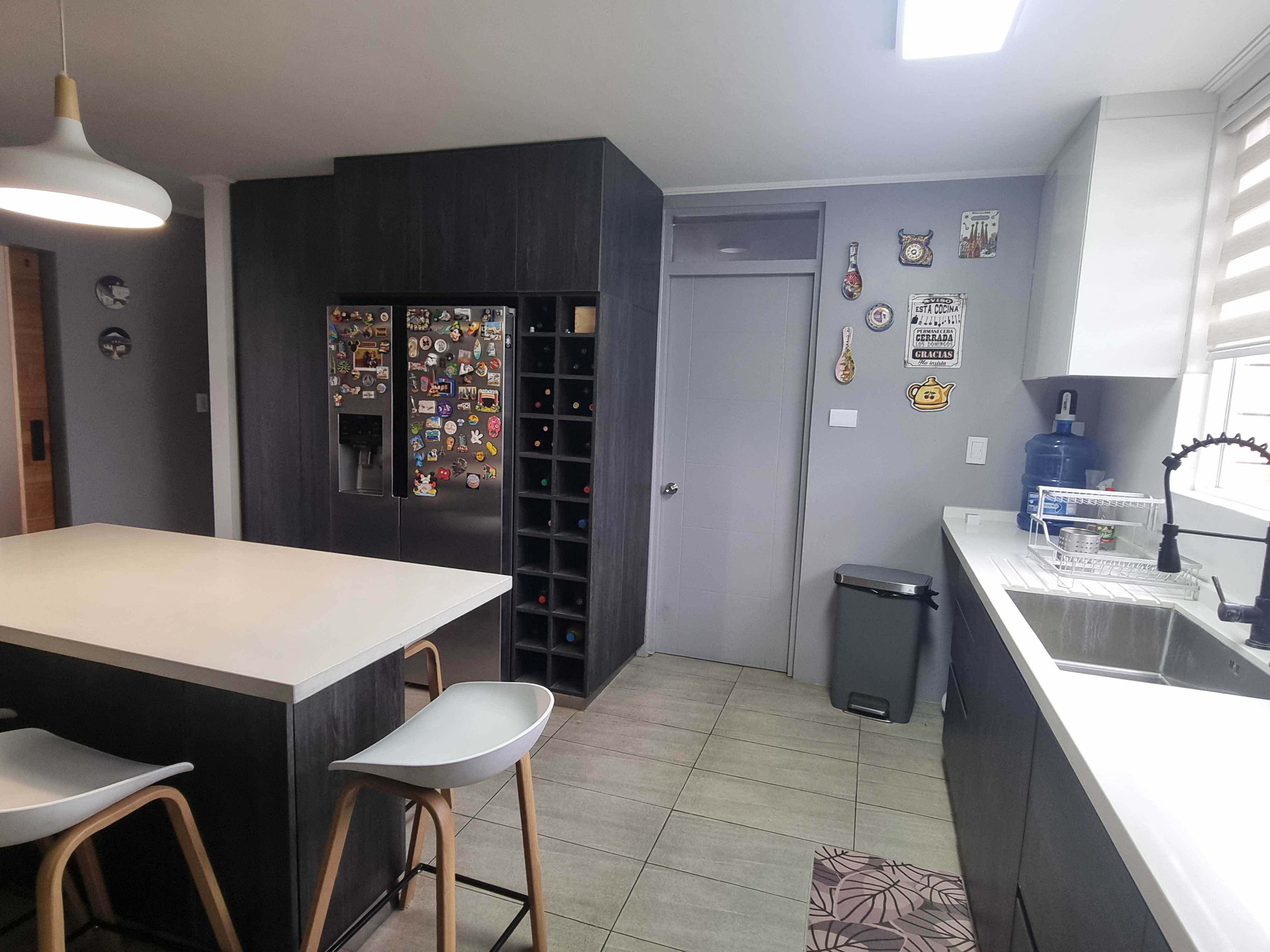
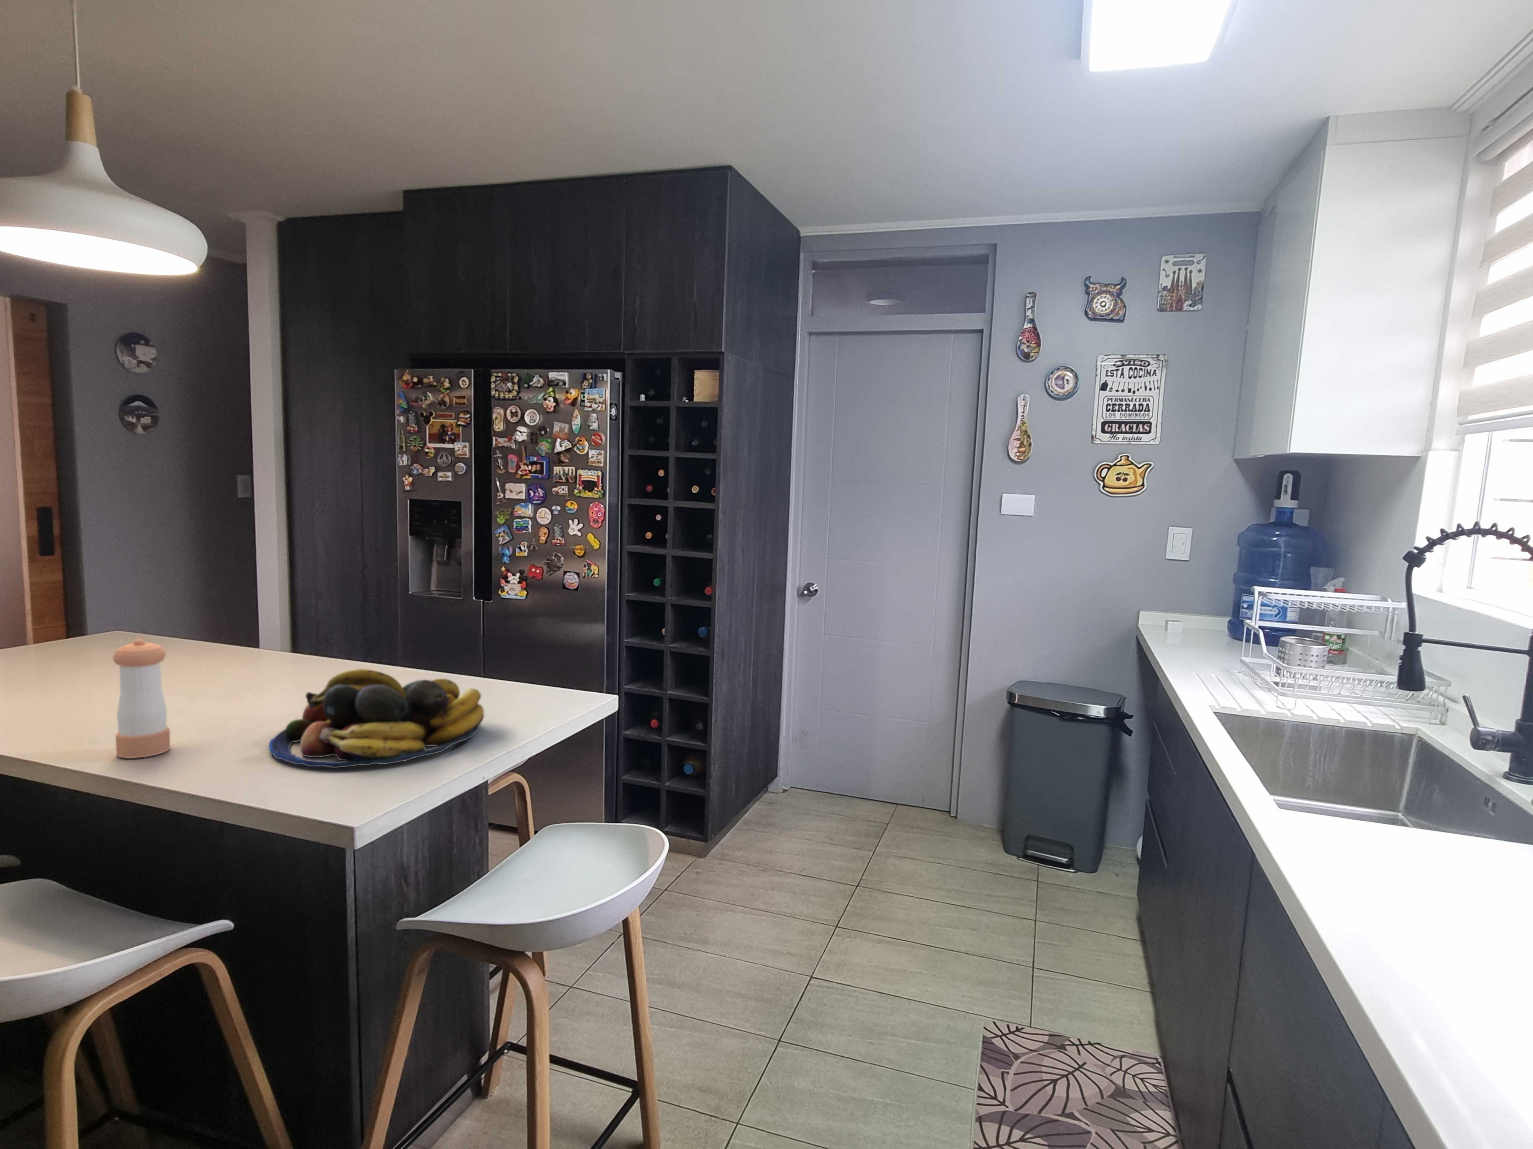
+ fruit bowl (378, 702)
+ pepper shaker (141, 695)
